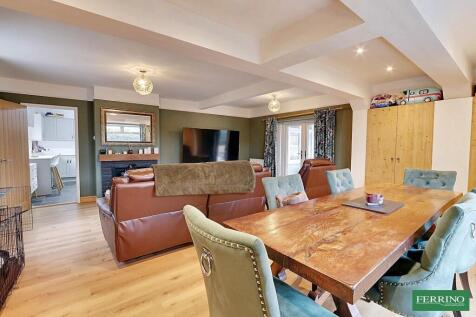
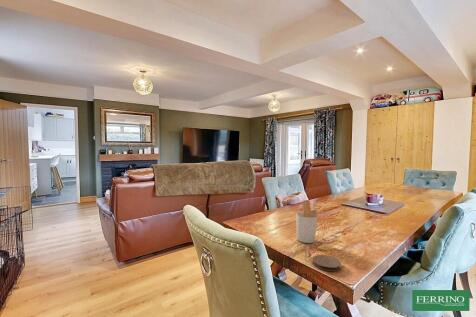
+ coaster (326, 262)
+ utensil holder (311, 221)
